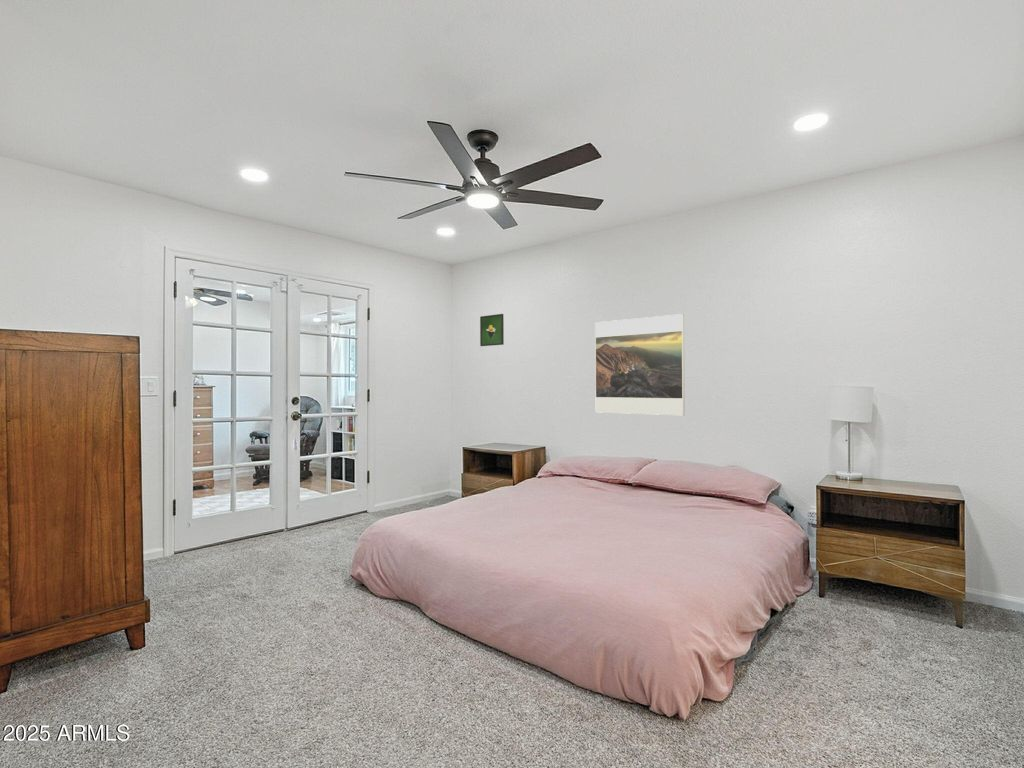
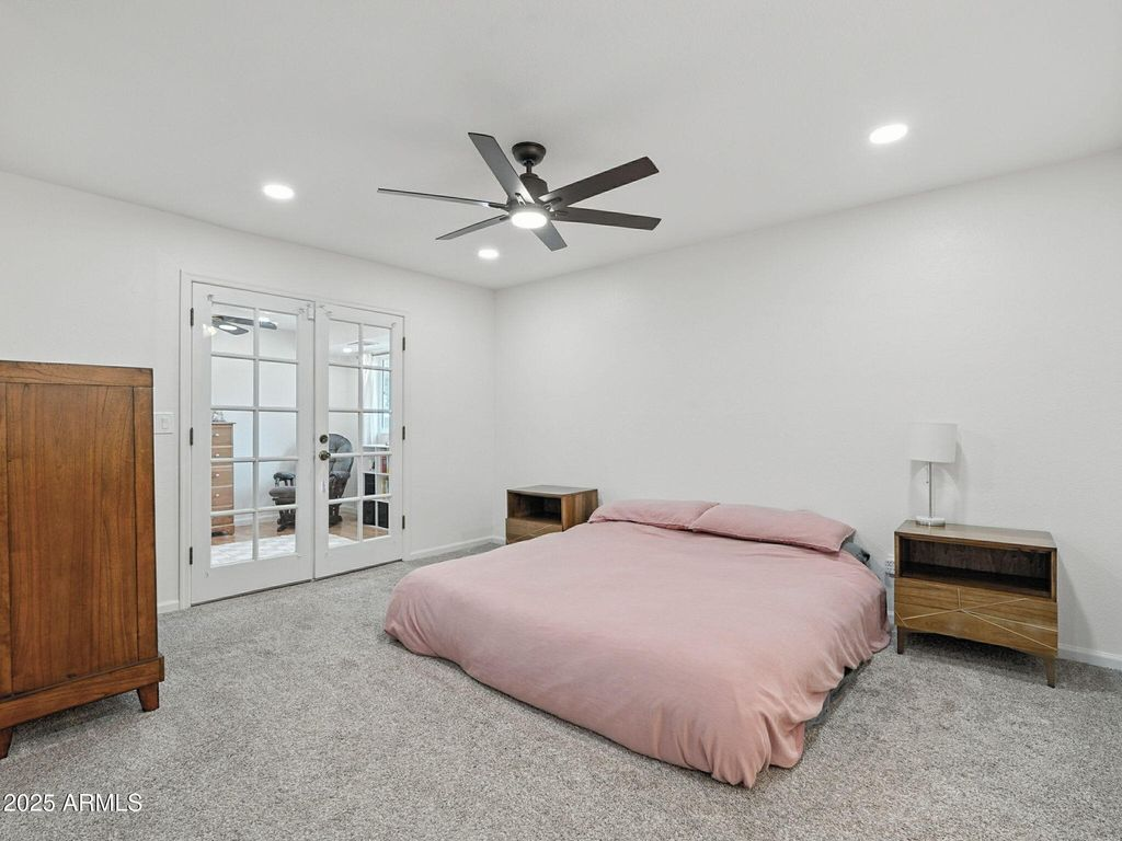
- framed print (637, 366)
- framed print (491, 330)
